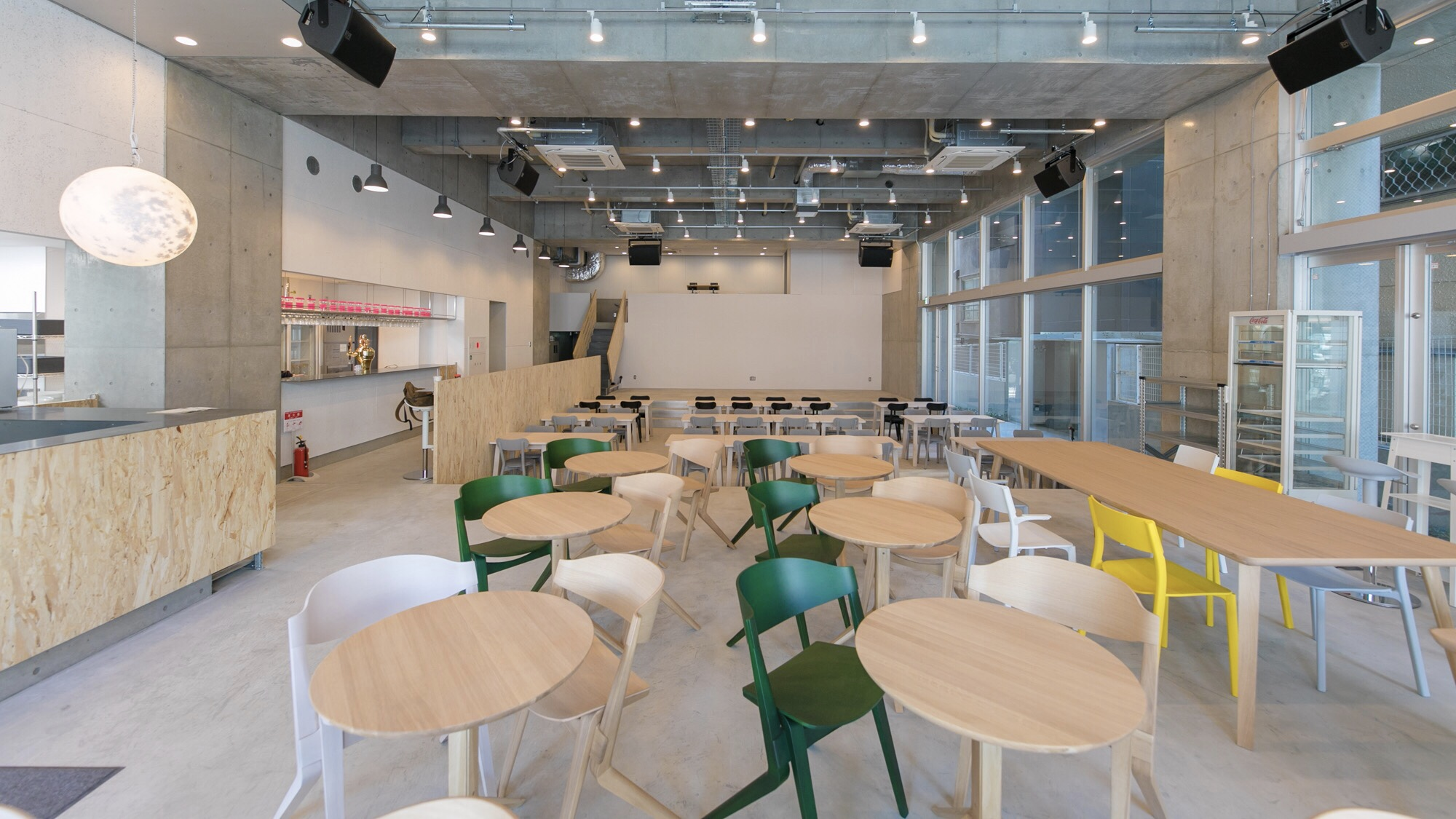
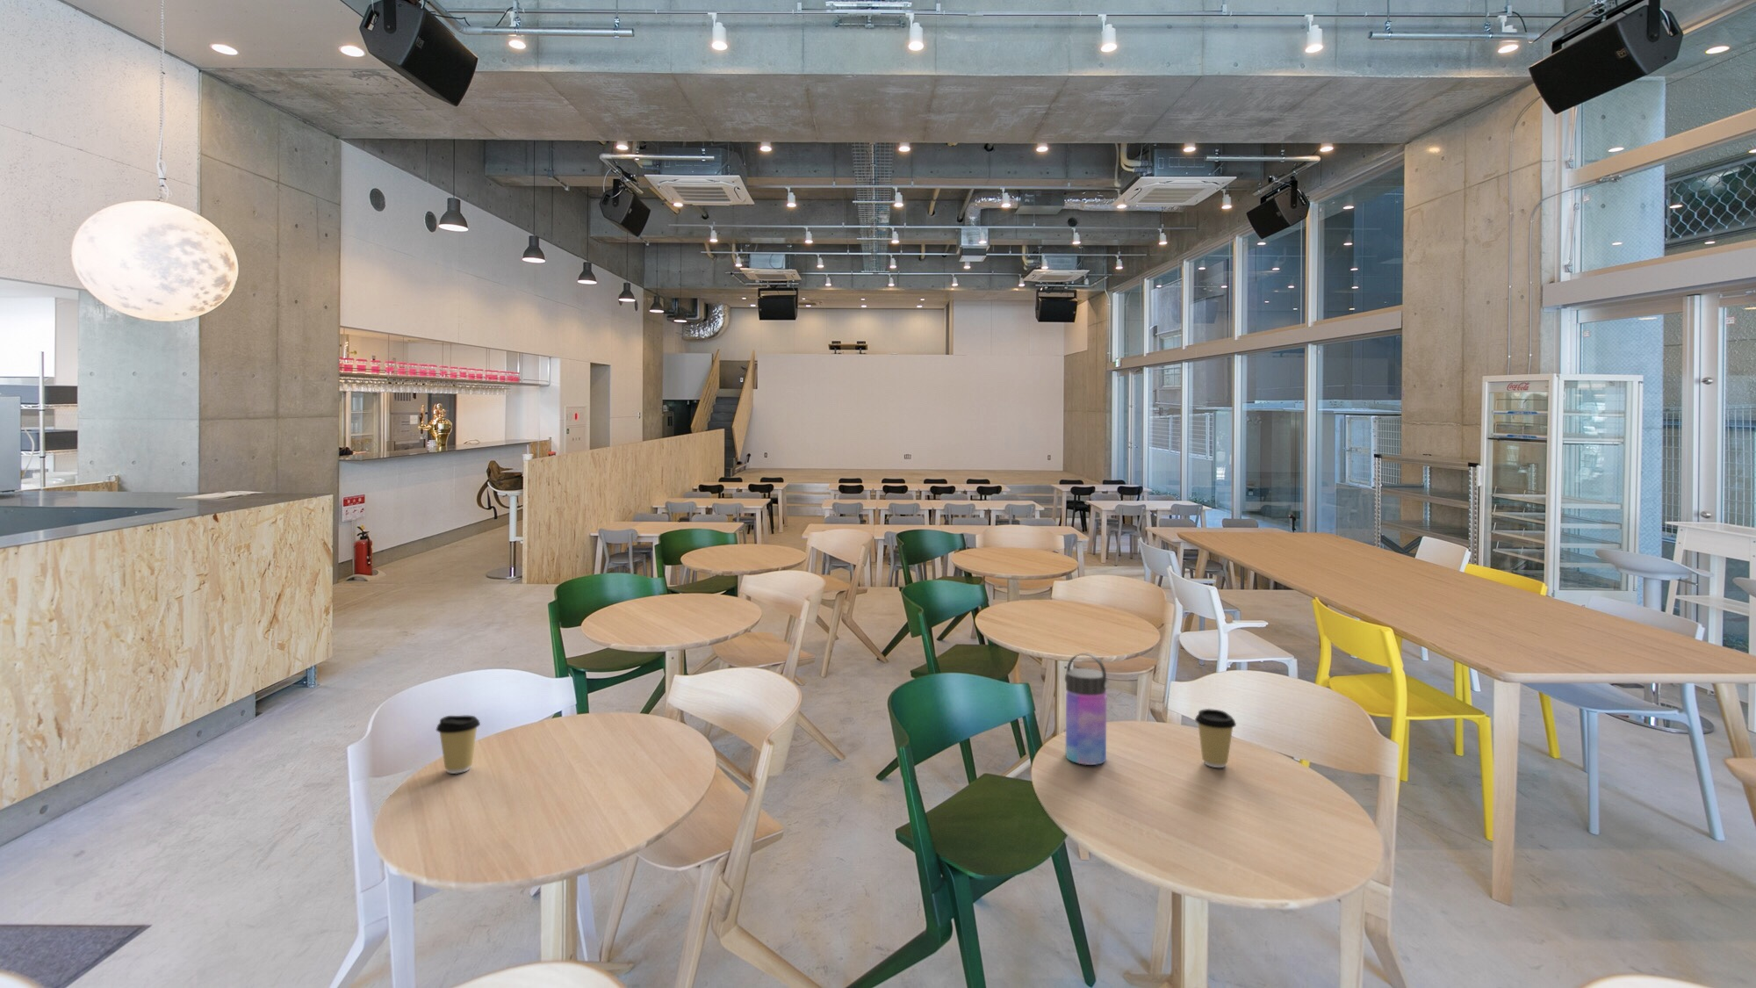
+ coffee cup (458, 743)
+ water bottle (1087, 706)
+ coffee cup (1214, 738)
